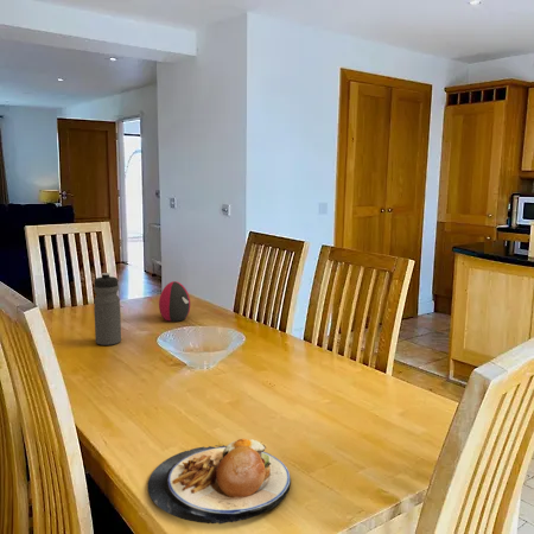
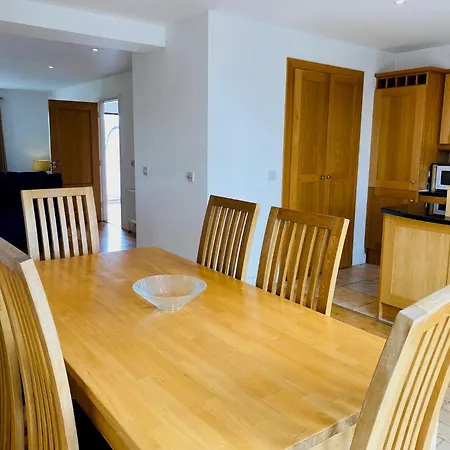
- decorative egg (174, 300)
- plate (220, 460)
- water bottle (107, 307)
